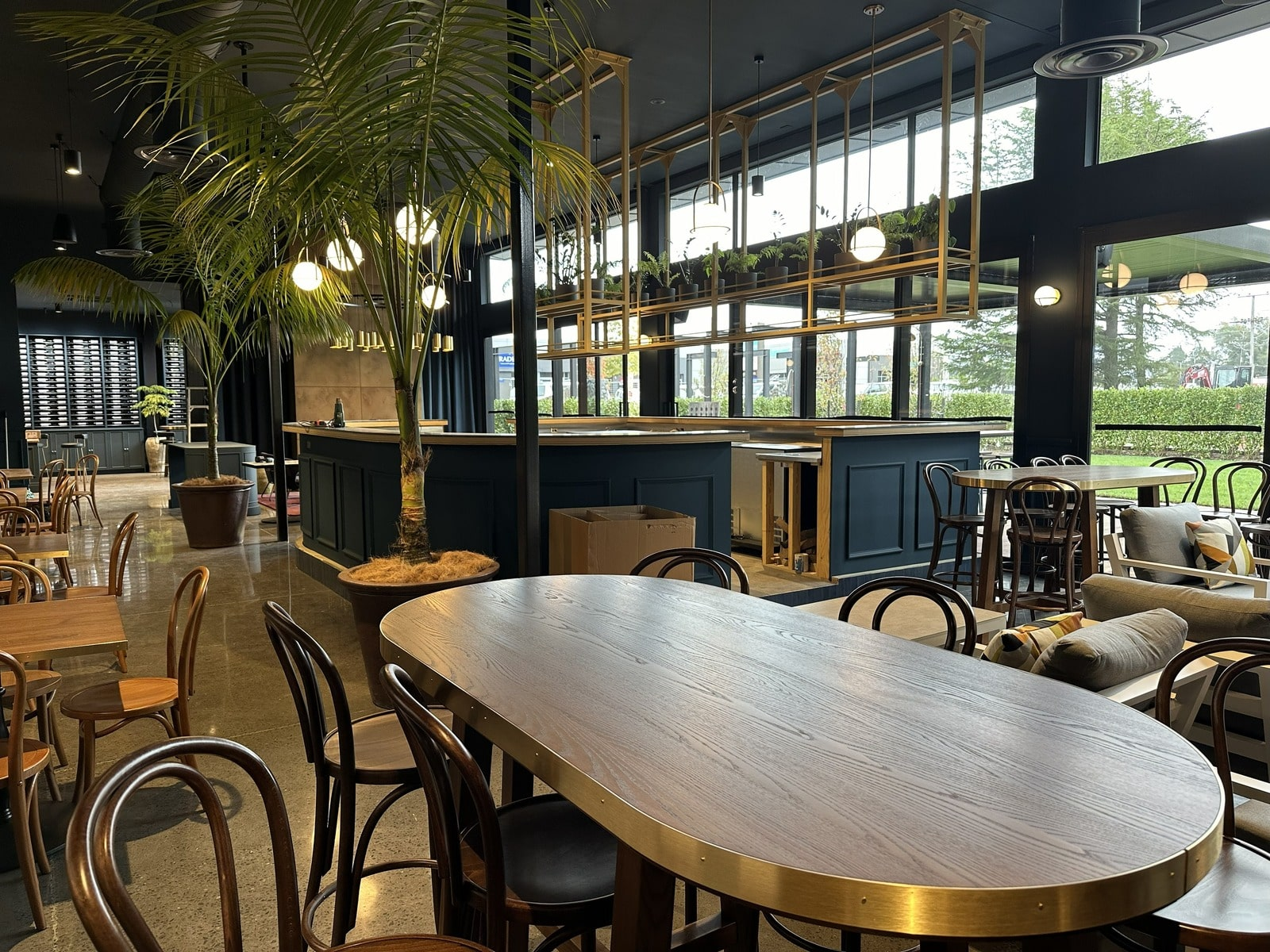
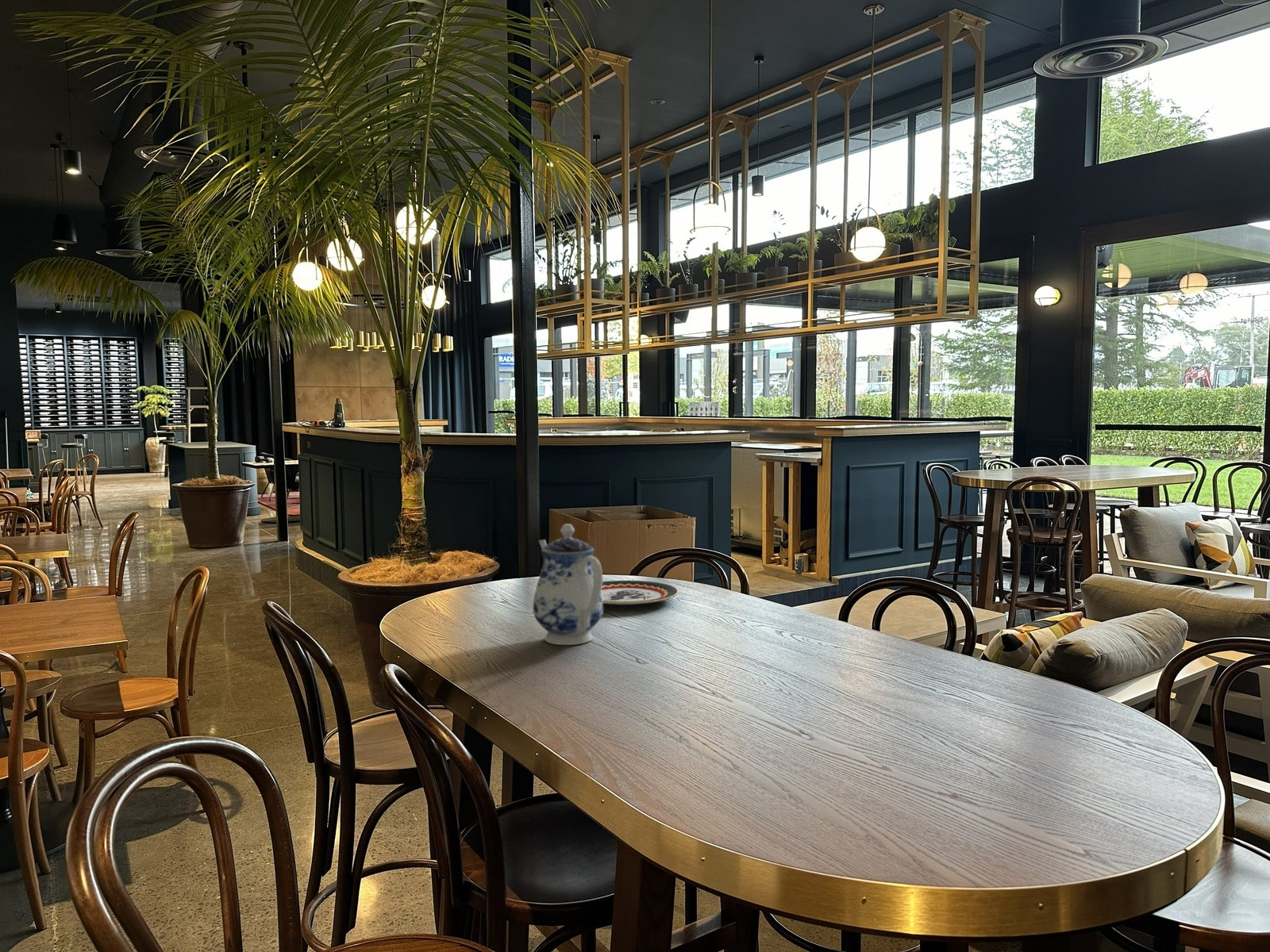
+ plate (625, 595)
+ teapot (568, 582)
